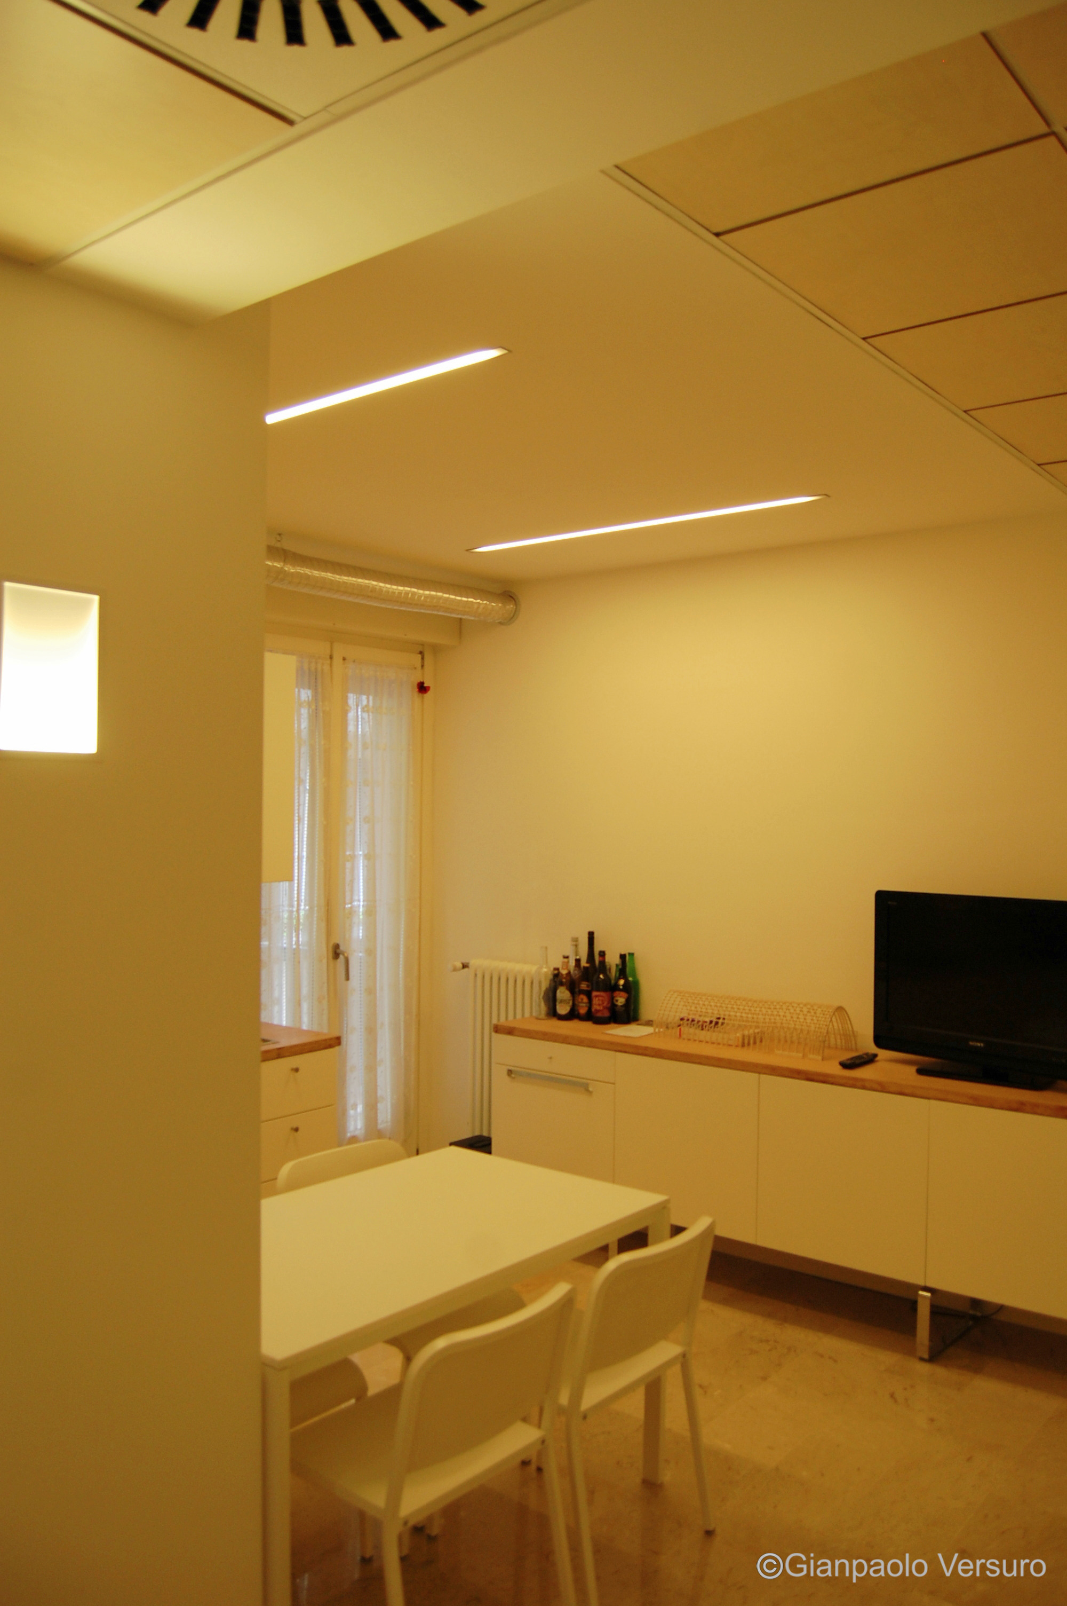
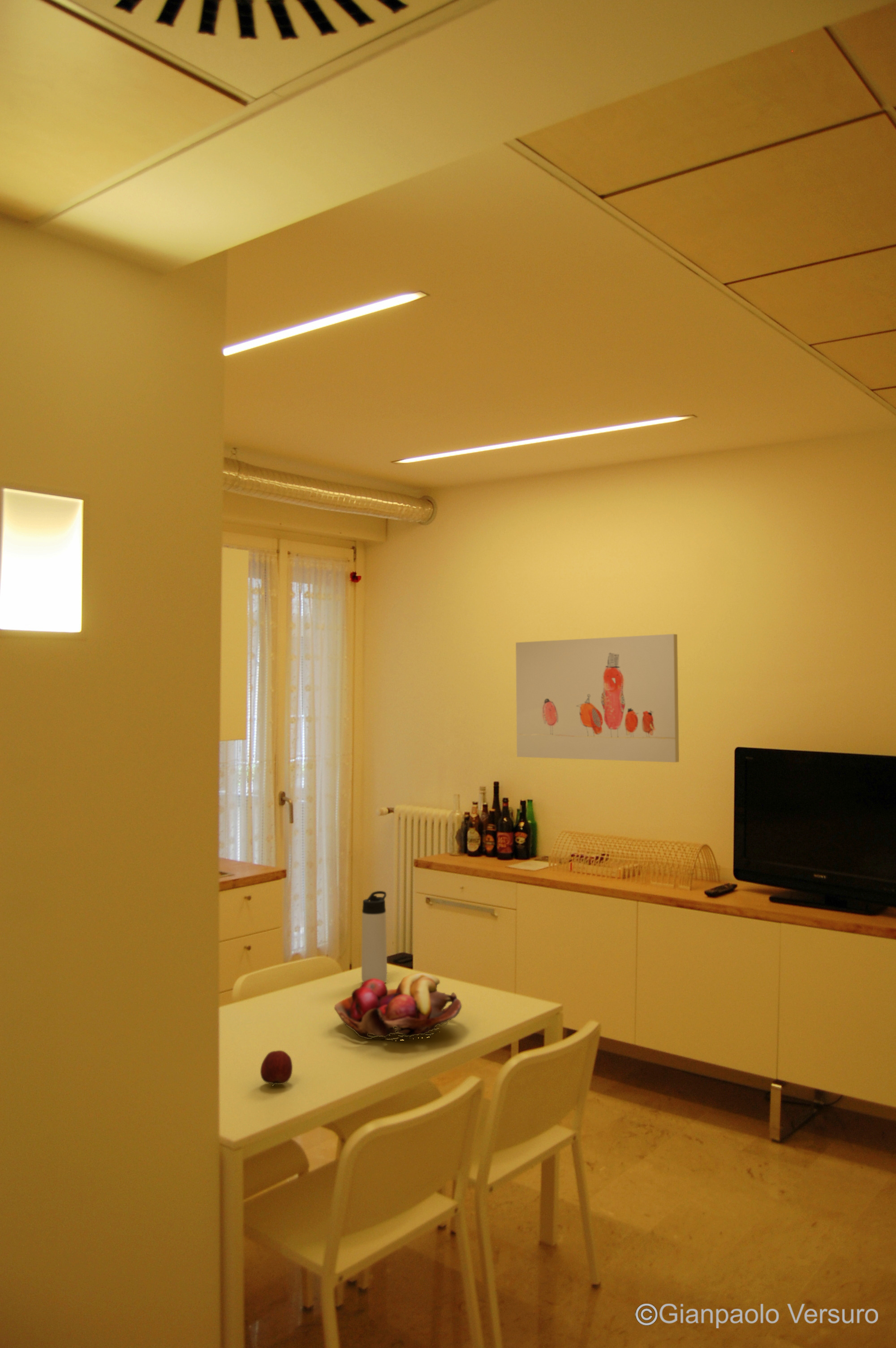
+ wall art (593, 699)
+ apple (276, 1067)
+ fruit basket (401, 1004)
+ thermos bottle (376, 937)
